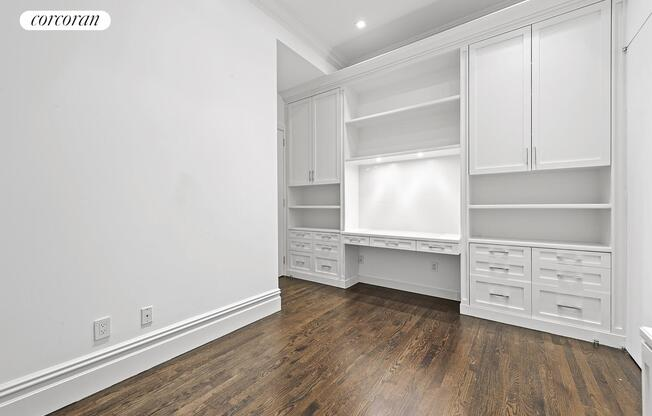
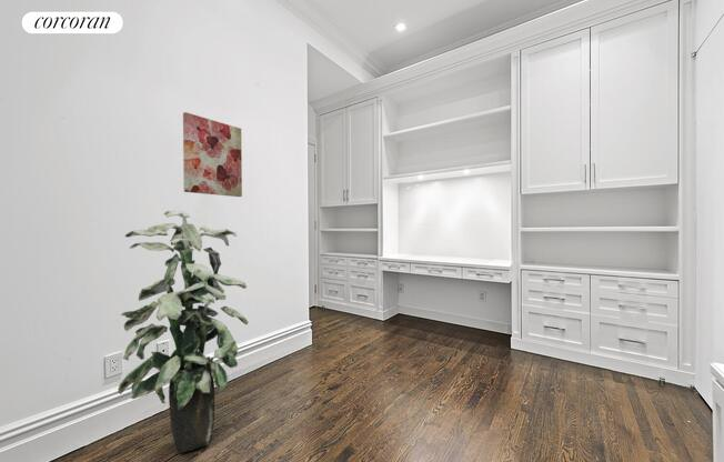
+ wall art (214, 158)
+ indoor plant (184, 324)
